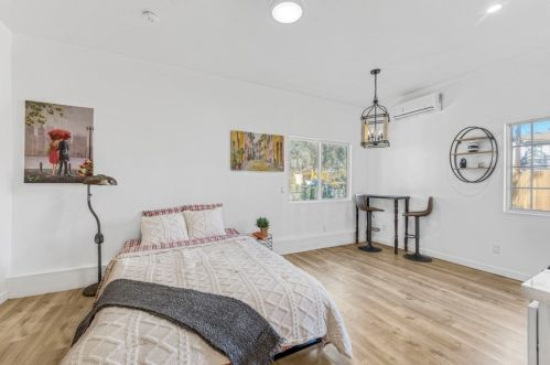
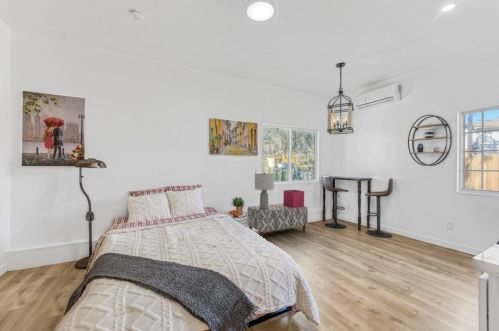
+ lamp (264, 190)
+ bench (277, 219)
+ storage bin (293, 198)
